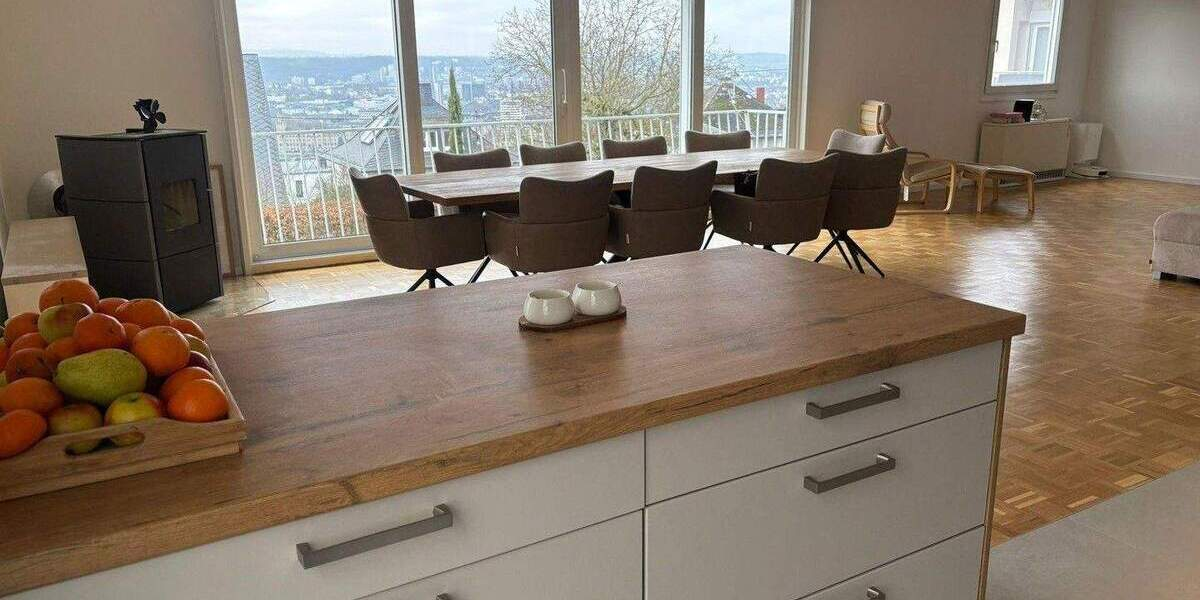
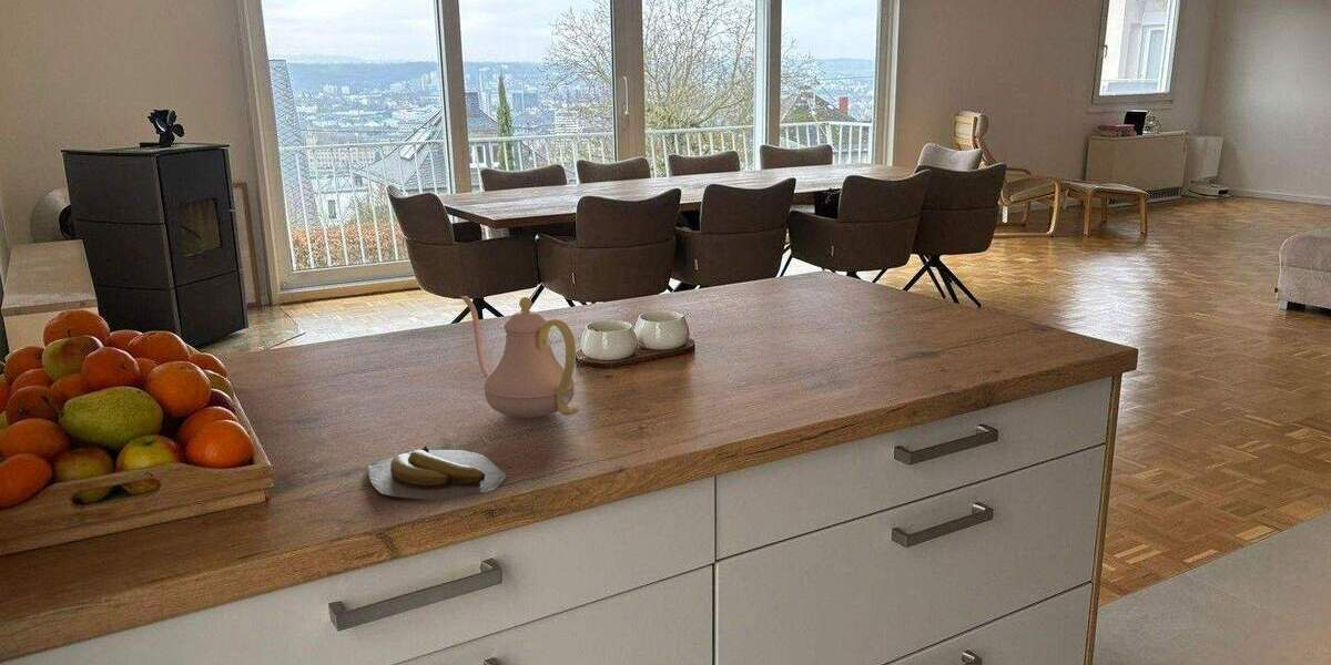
+ teapot (515, 351)
+ banana (435, 463)
